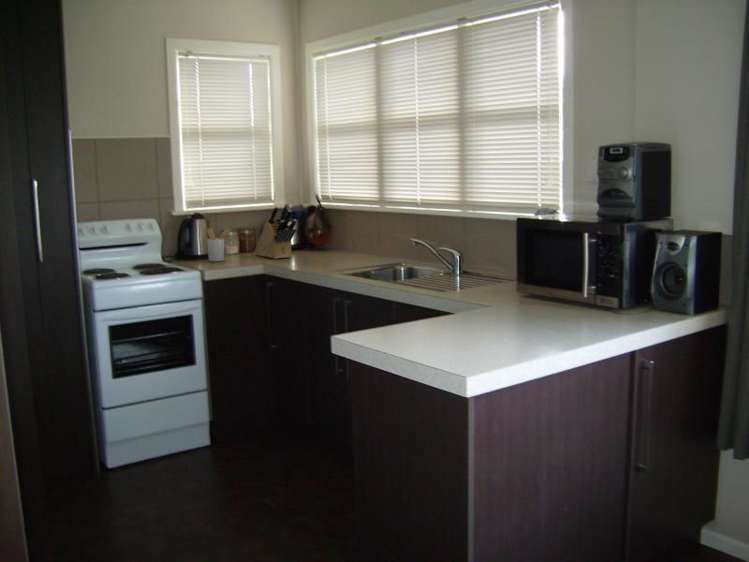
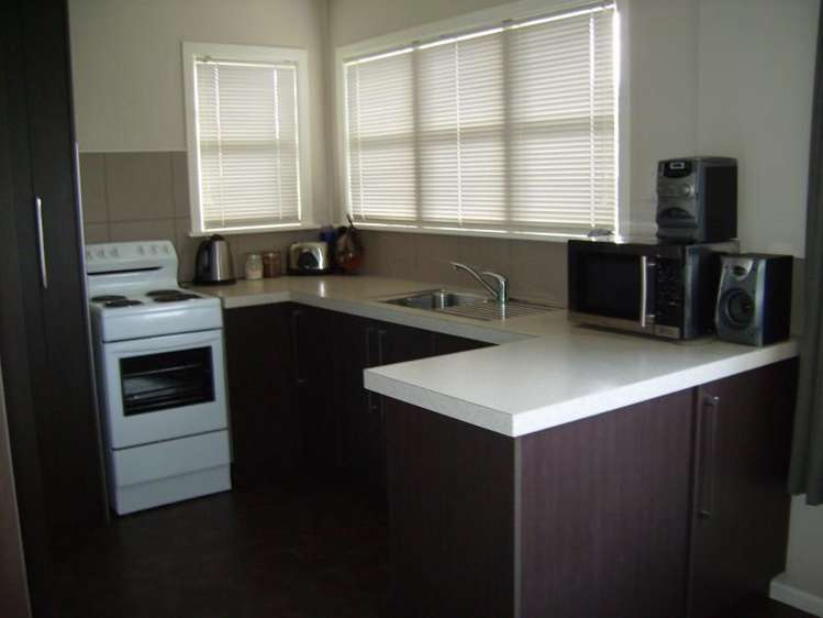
- utensil holder (219, 244)
- knife block (275, 230)
